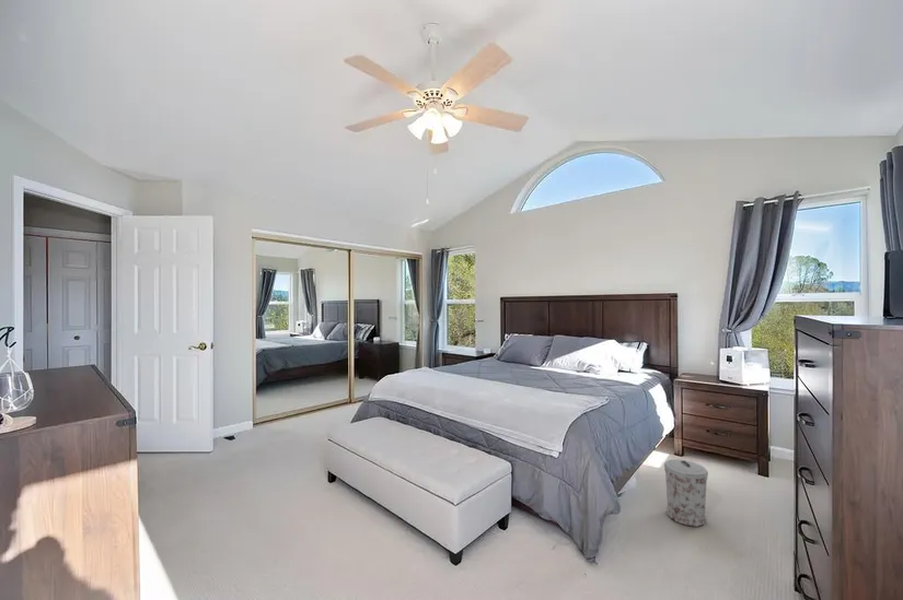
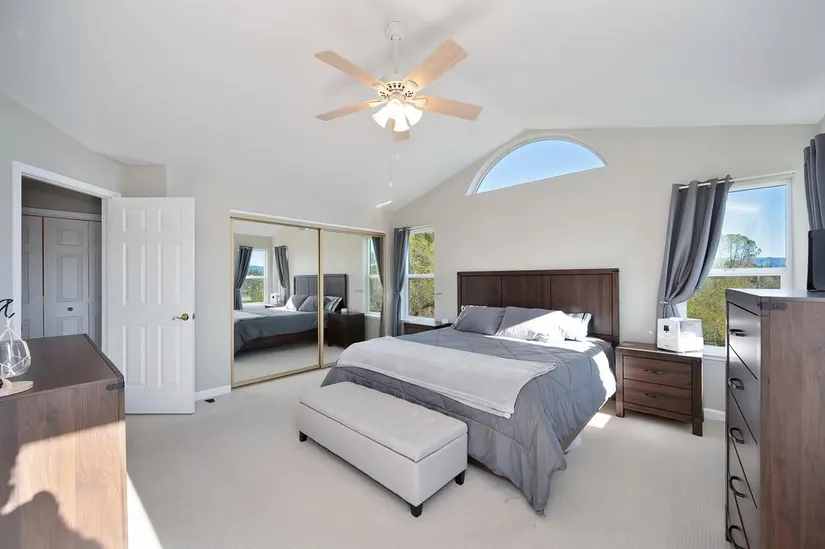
- trash can (685, 490)
